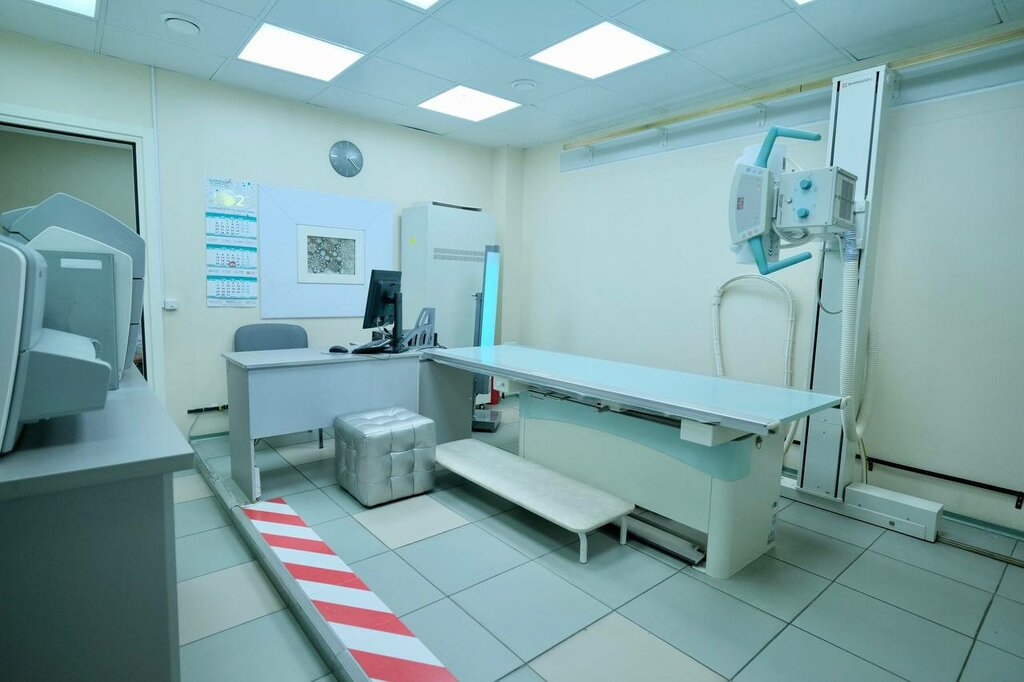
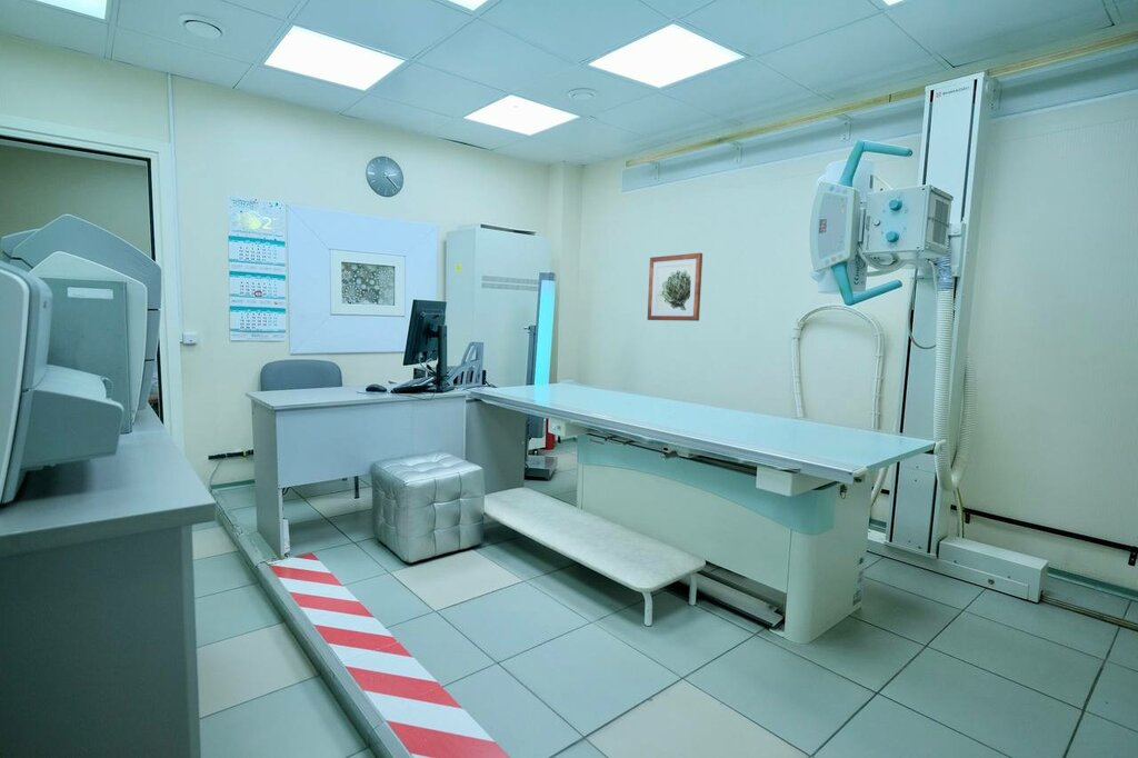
+ wall art (673, 288)
